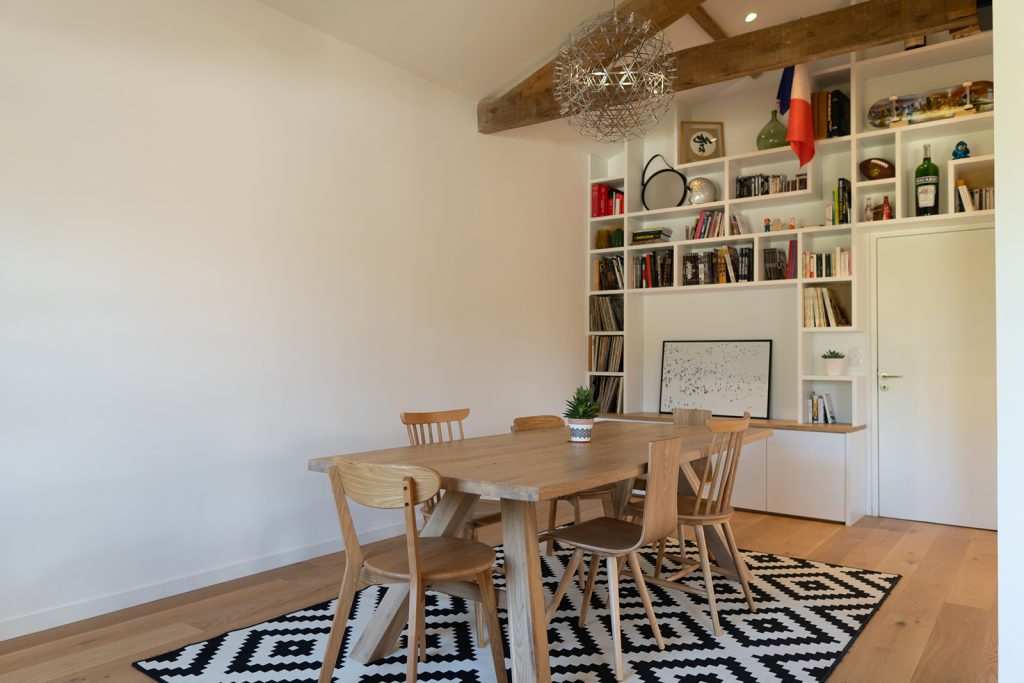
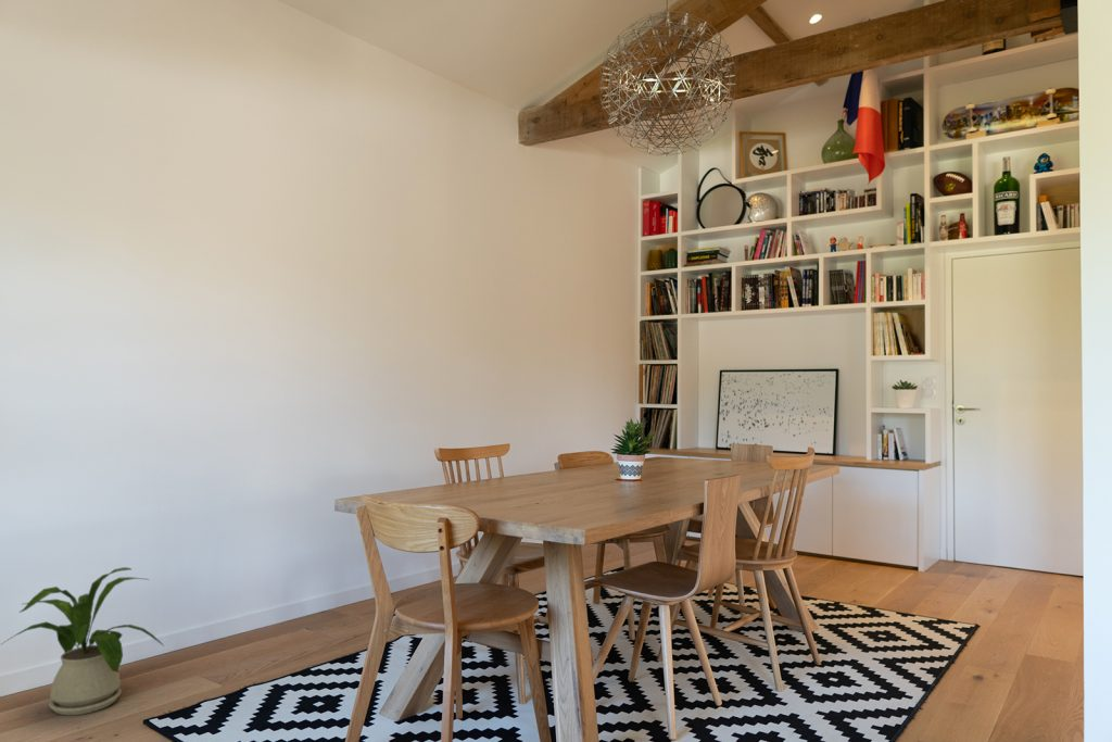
+ house plant (84, 631)
